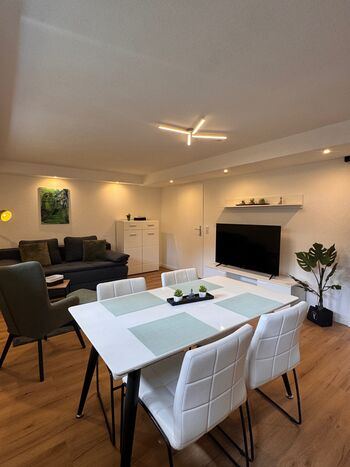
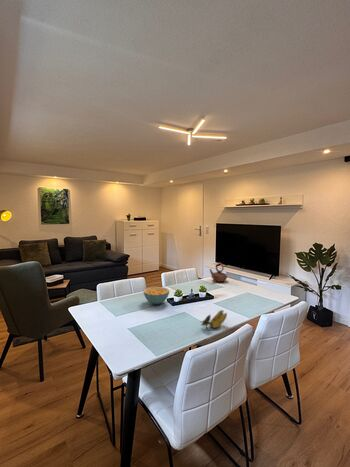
+ cereal bowl (156, 296)
+ teapot (217, 272)
+ banana (214, 319)
